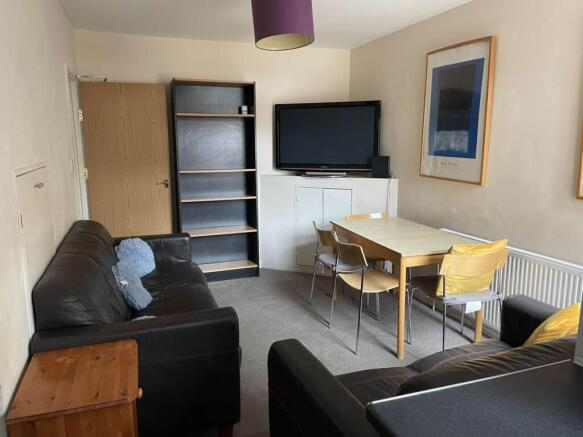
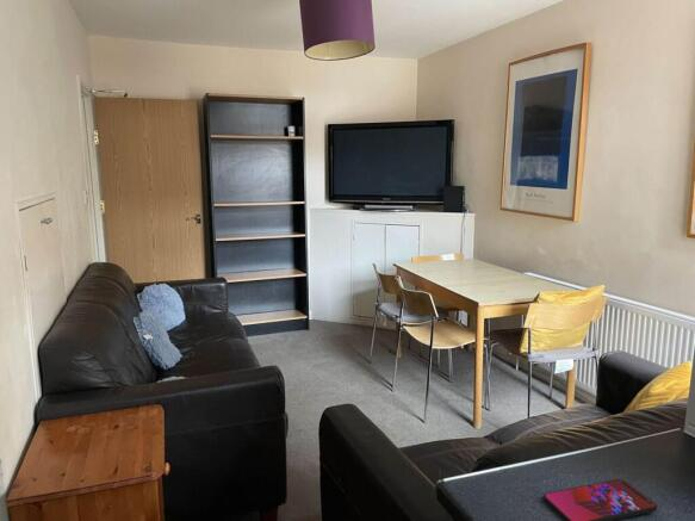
+ smartphone (598, 502)
